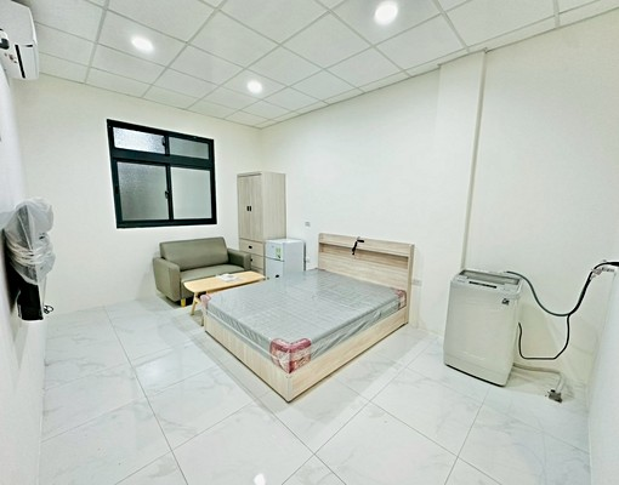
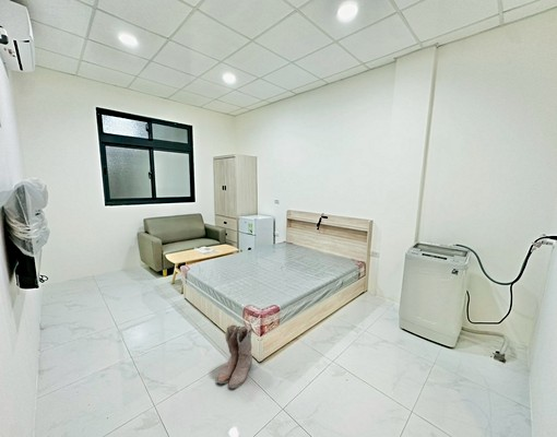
+ boots (235, 352)
